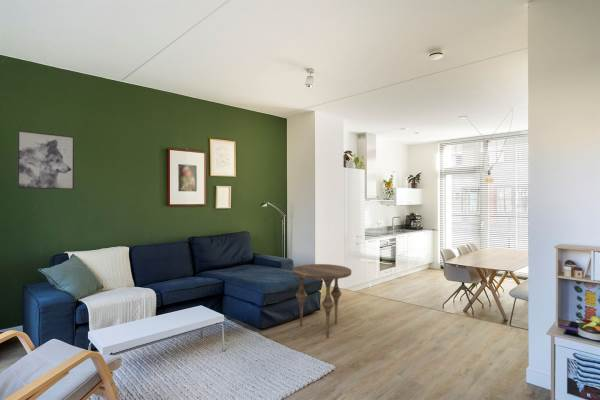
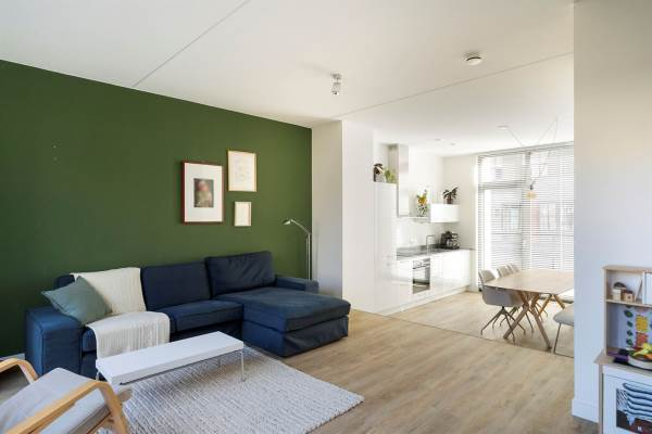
- wall art (47, 161)
- side table (324, 299)
